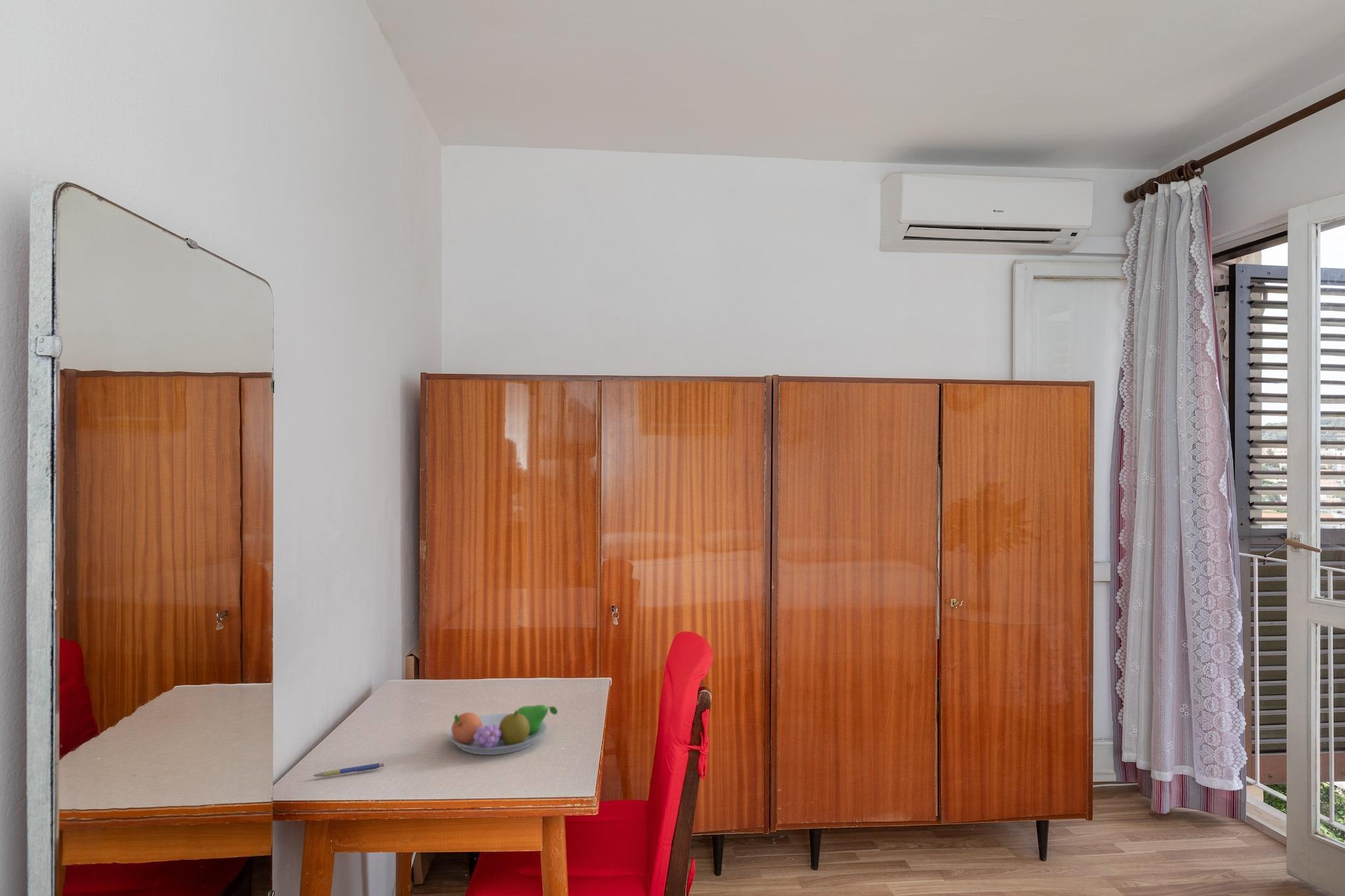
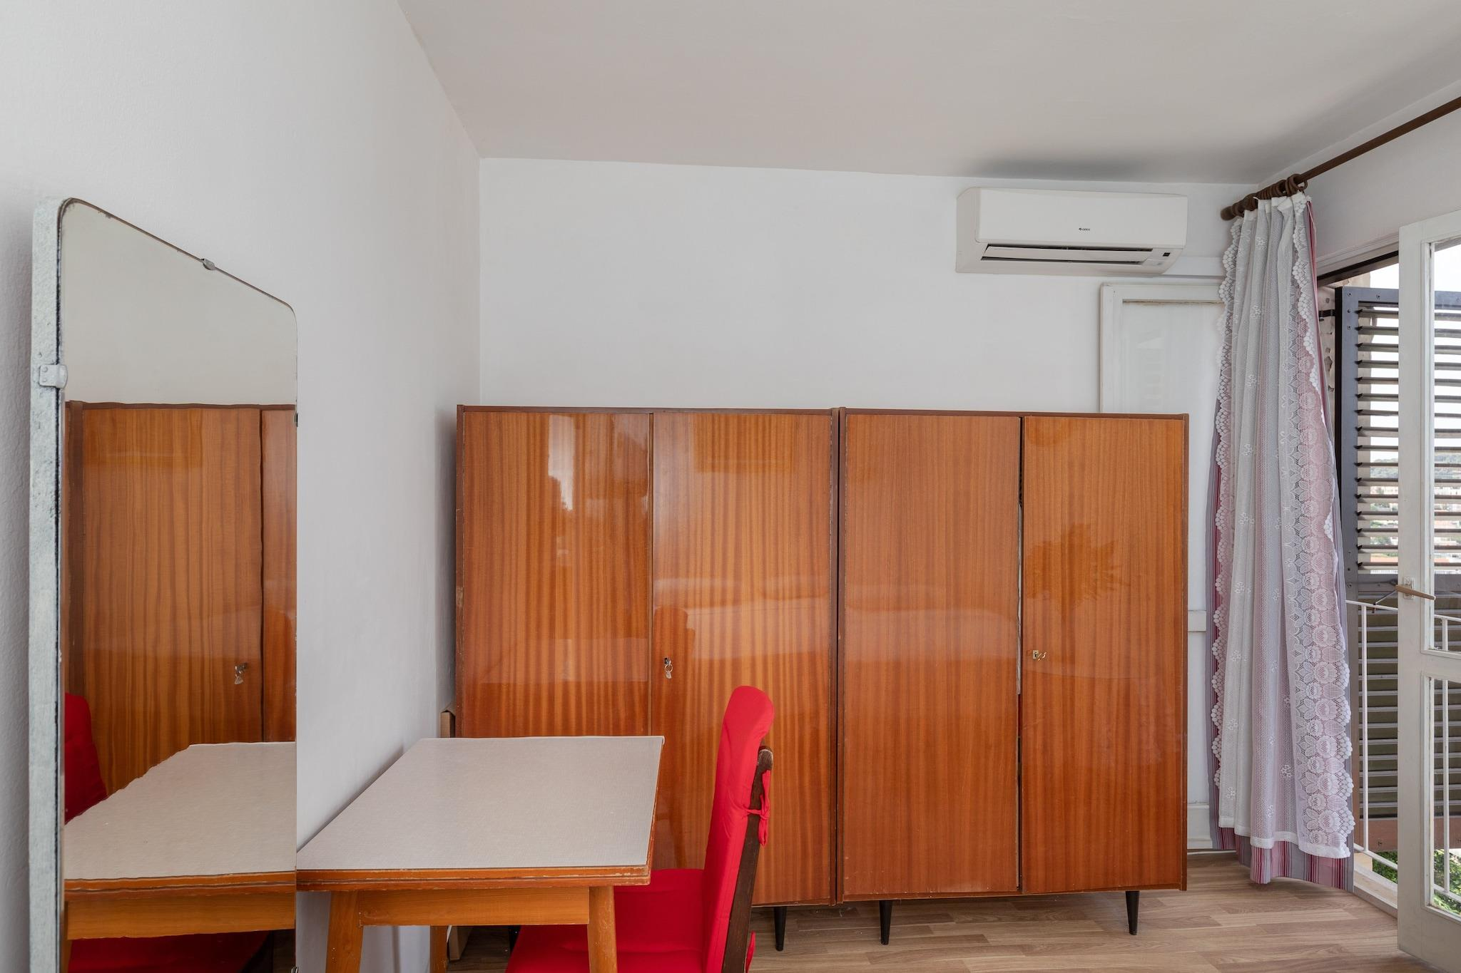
- pen (349, 770)
- fruit bowl (501, 720)
